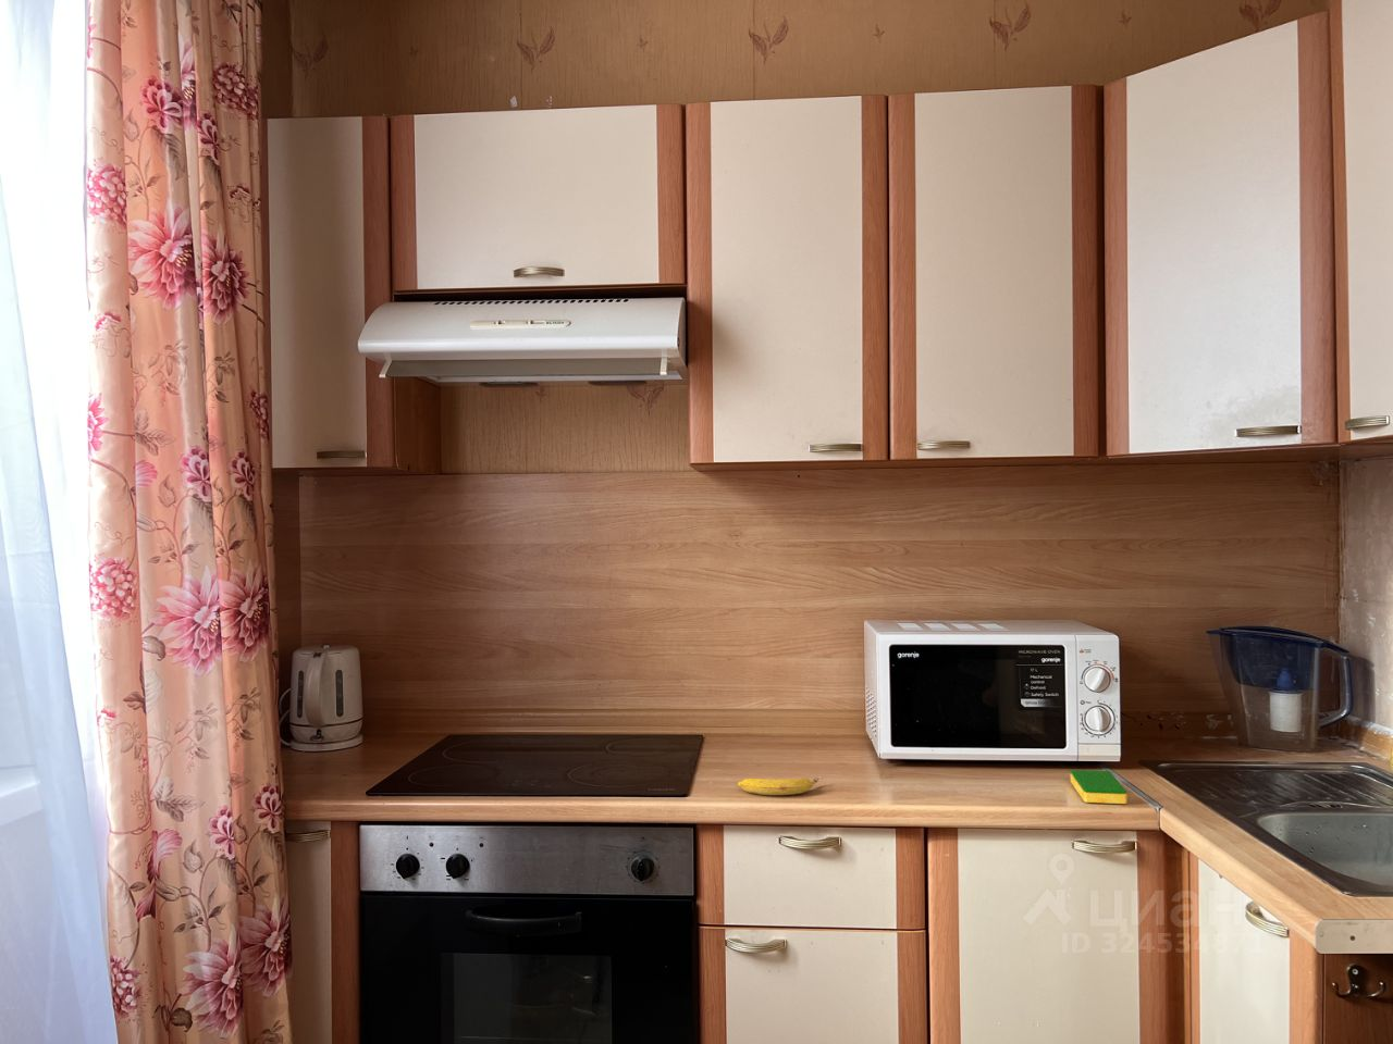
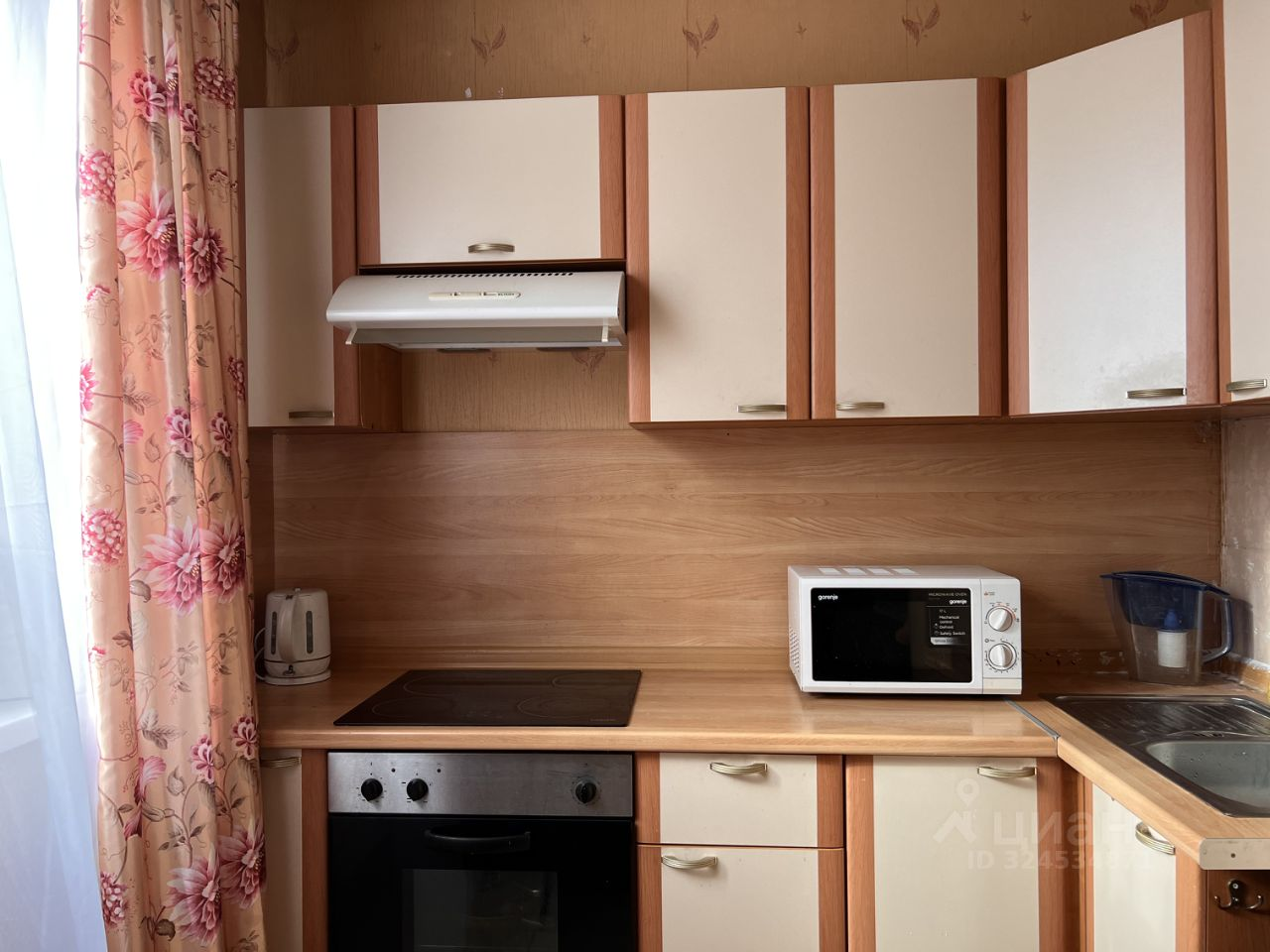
- banana (779, 782)
- dish sponge (1097, 785)
